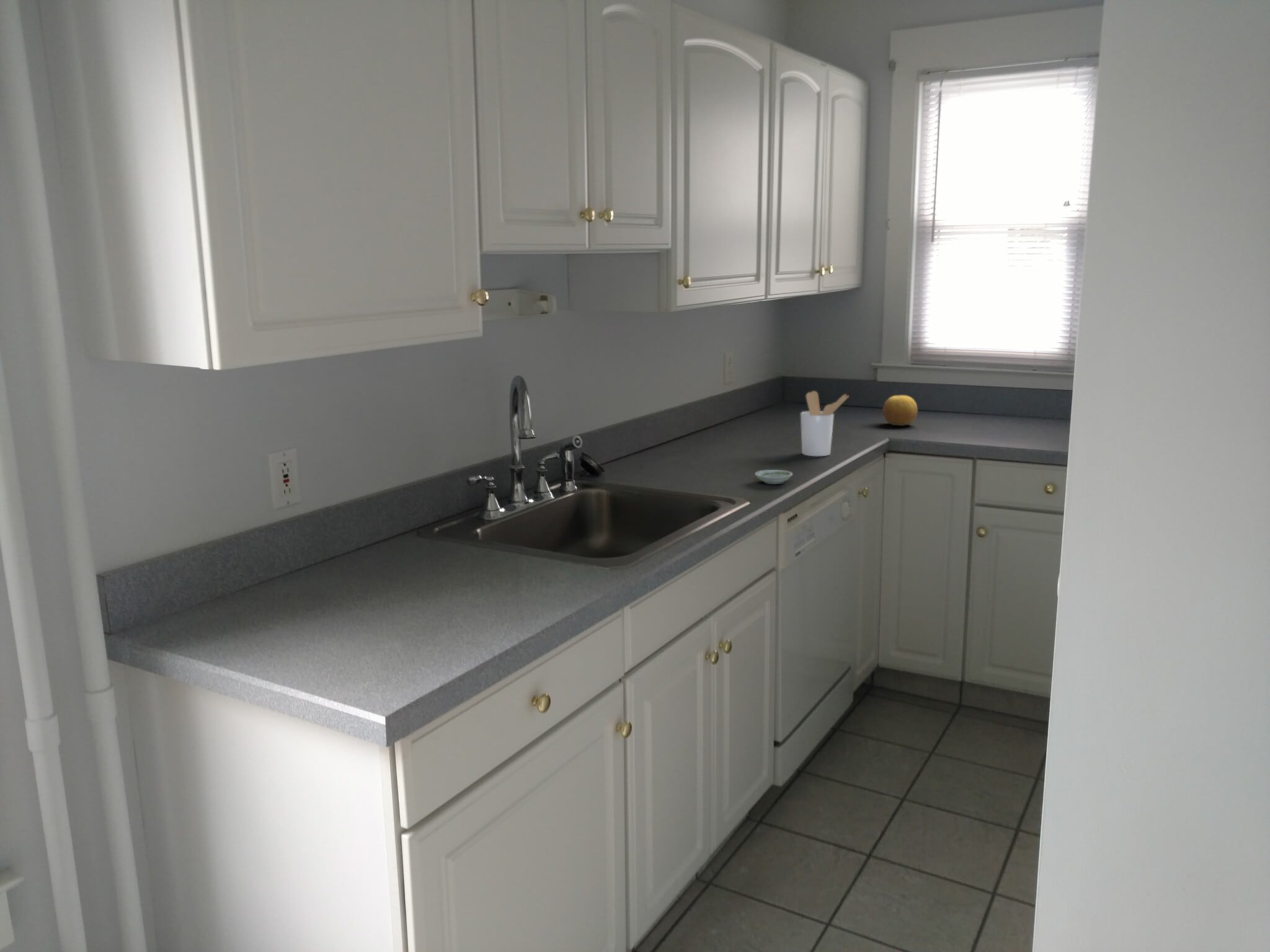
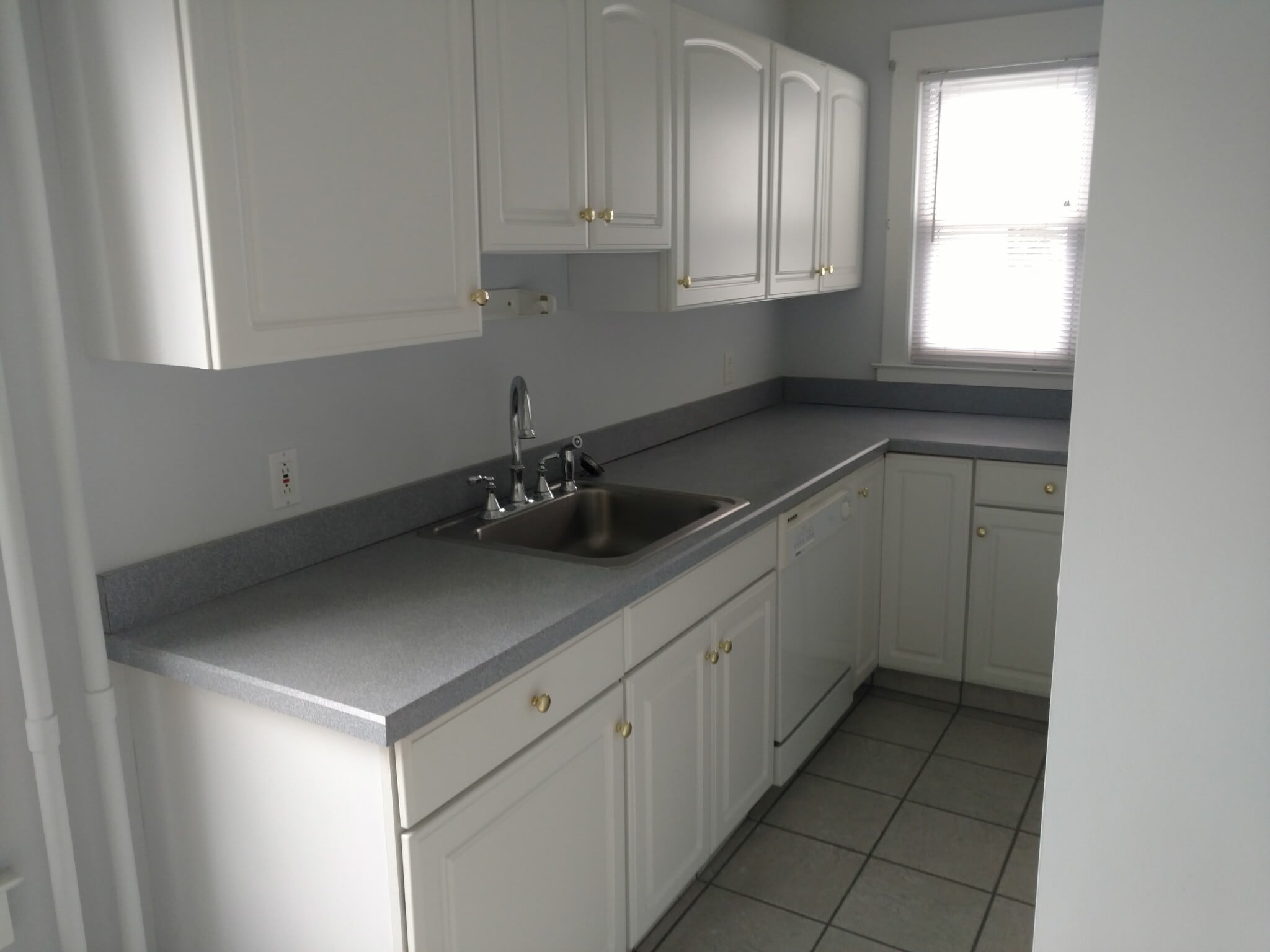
- utensil holder (825, 423)
- fruit (900, 410)
- saucer (773, 477)
